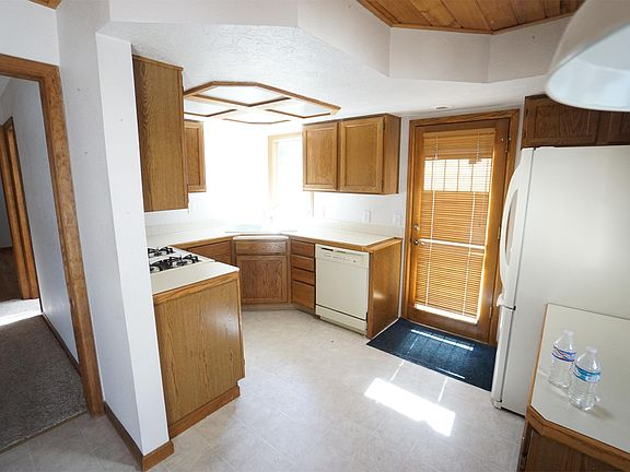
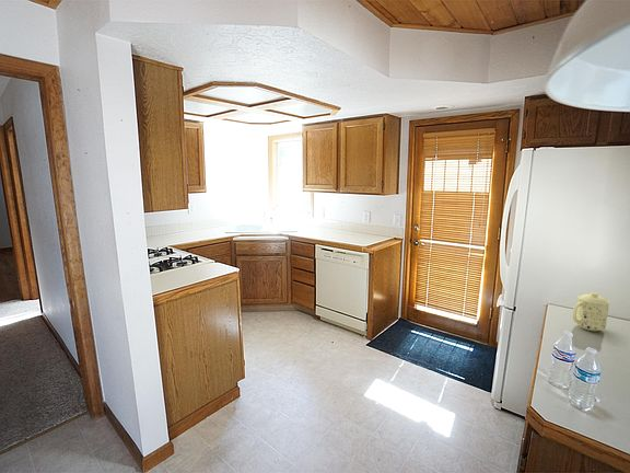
+ mug (590, 311)
